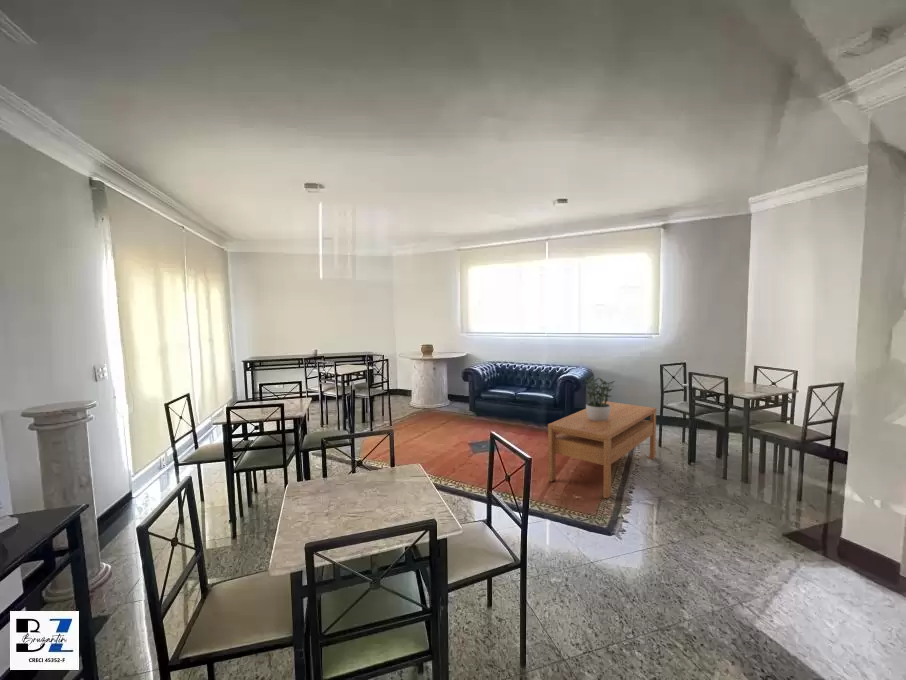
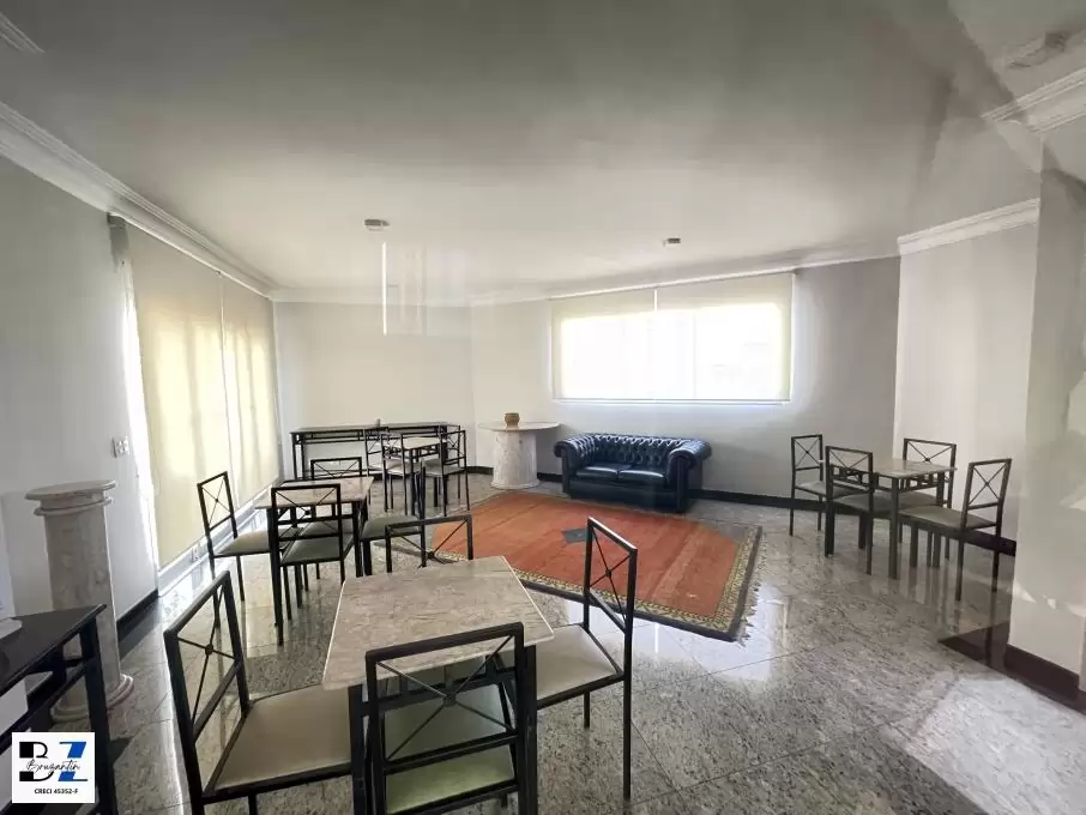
- coffee table (605, 442)
- potted plant (597, 396)
